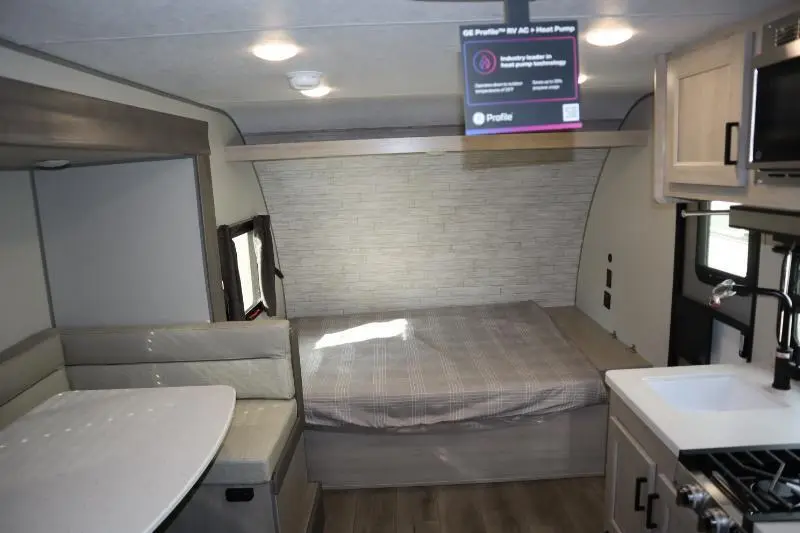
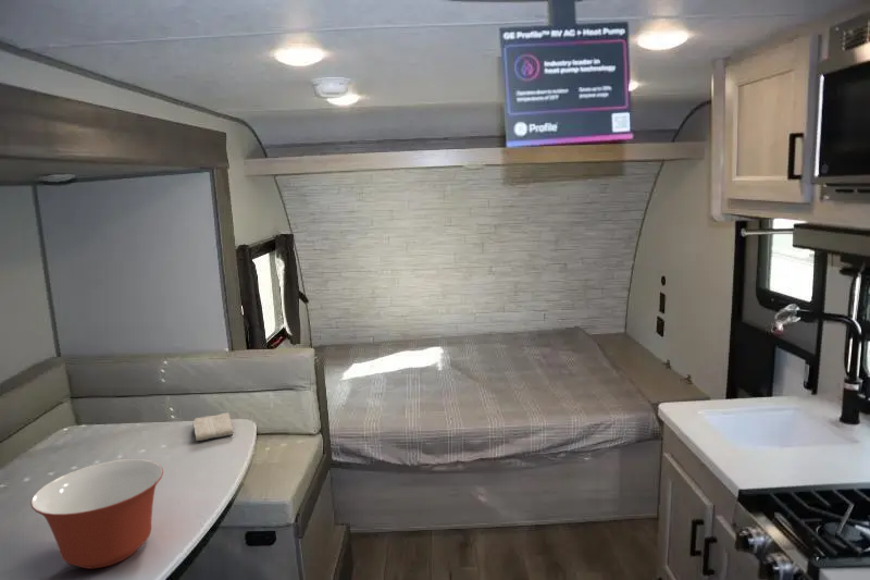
+ washcloth (212, 425)
+ mixing bowl (104, 517)
